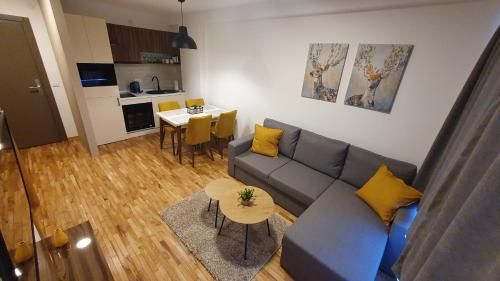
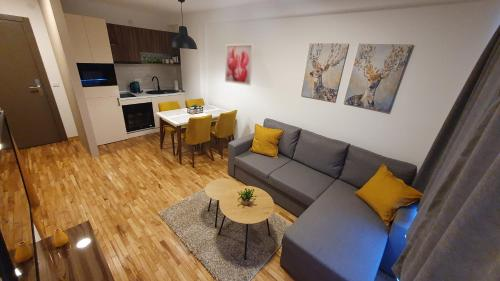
+ wall art (238, 64)
